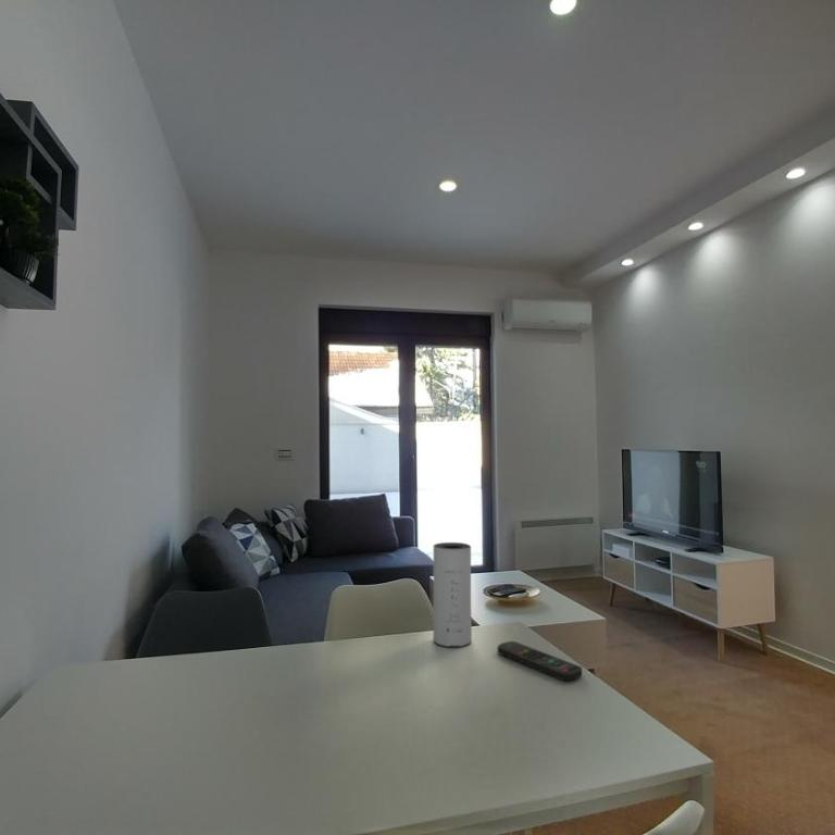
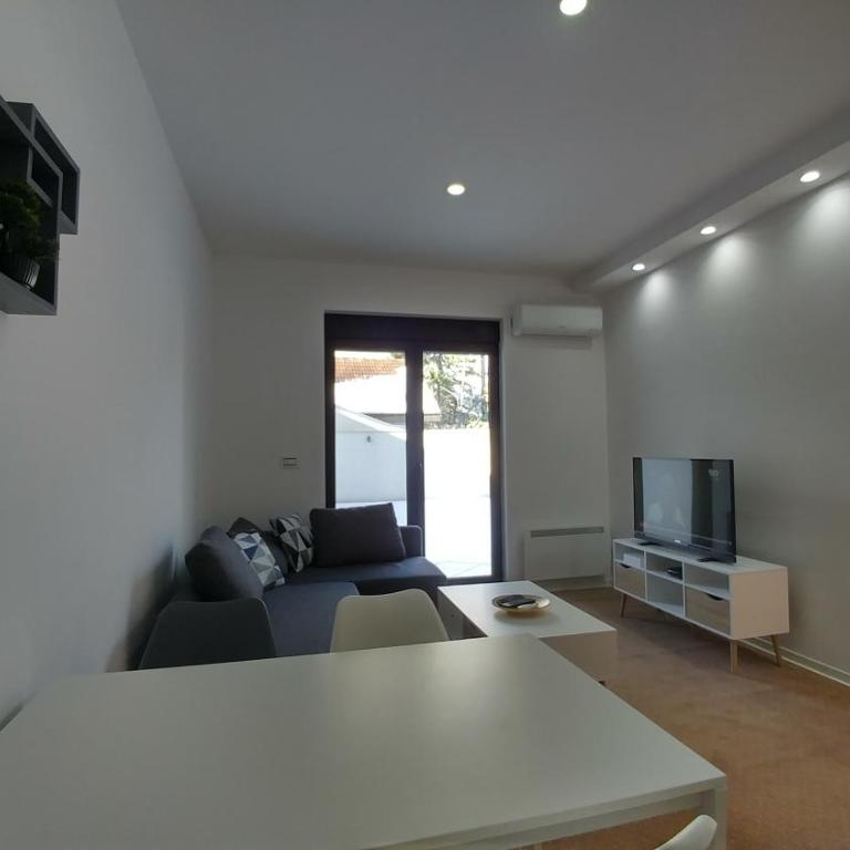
- speaker (451, 591)
- remote control (537, 659)
